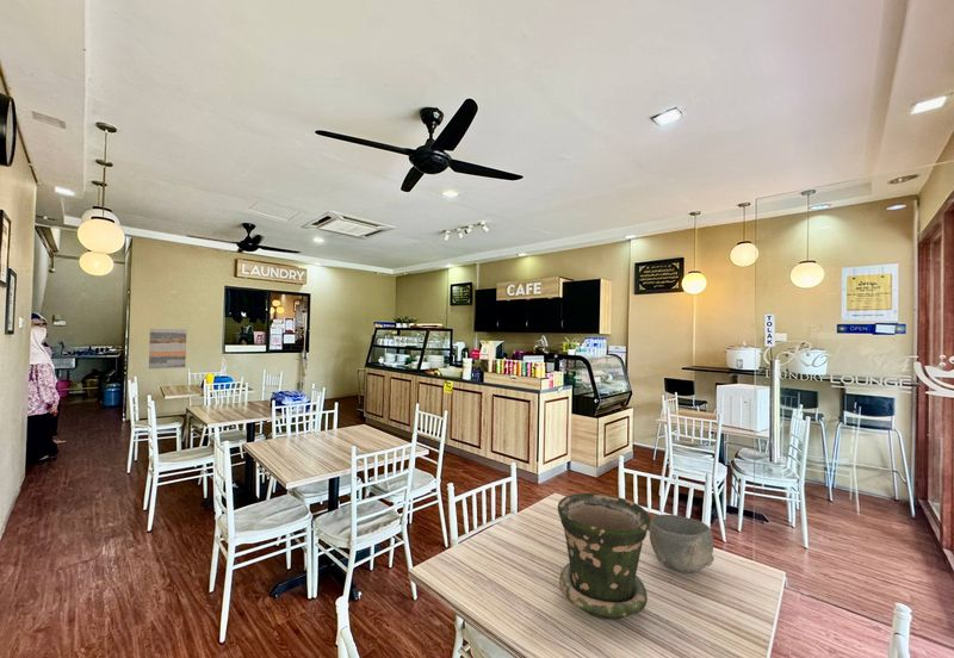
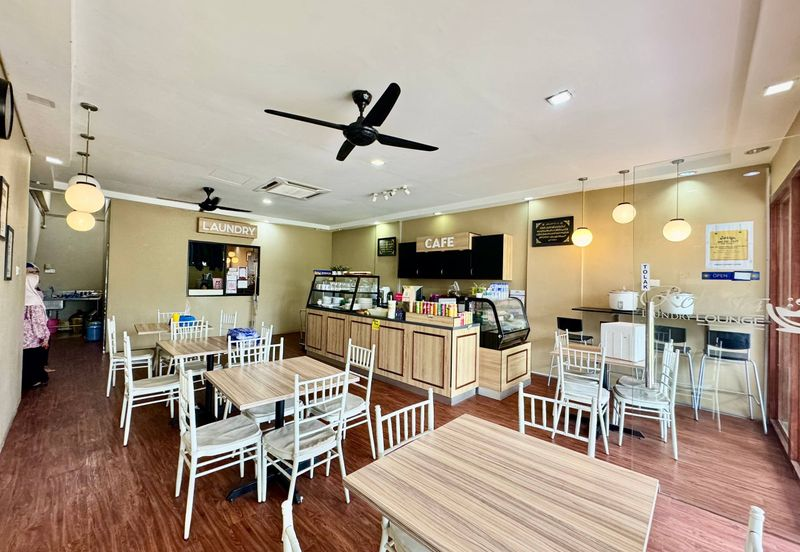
- wall art (168, 348)
- flower pot (601, 557)
- bowl (681, 544)
